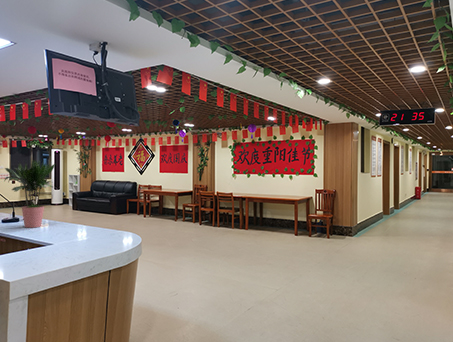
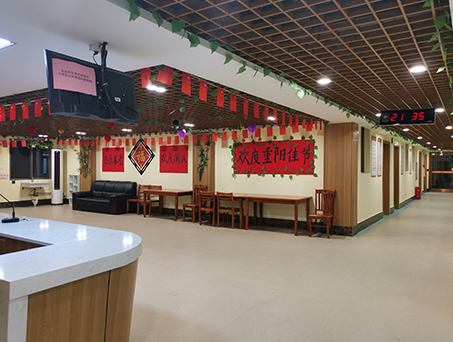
- potted plant (25, 192)
